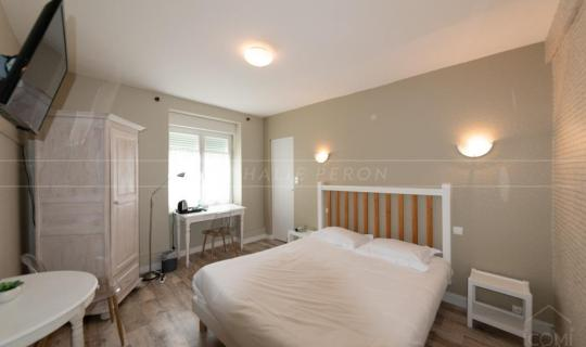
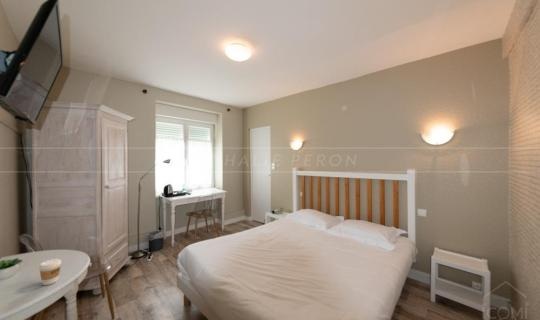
+ coffee cup (50, 271)
